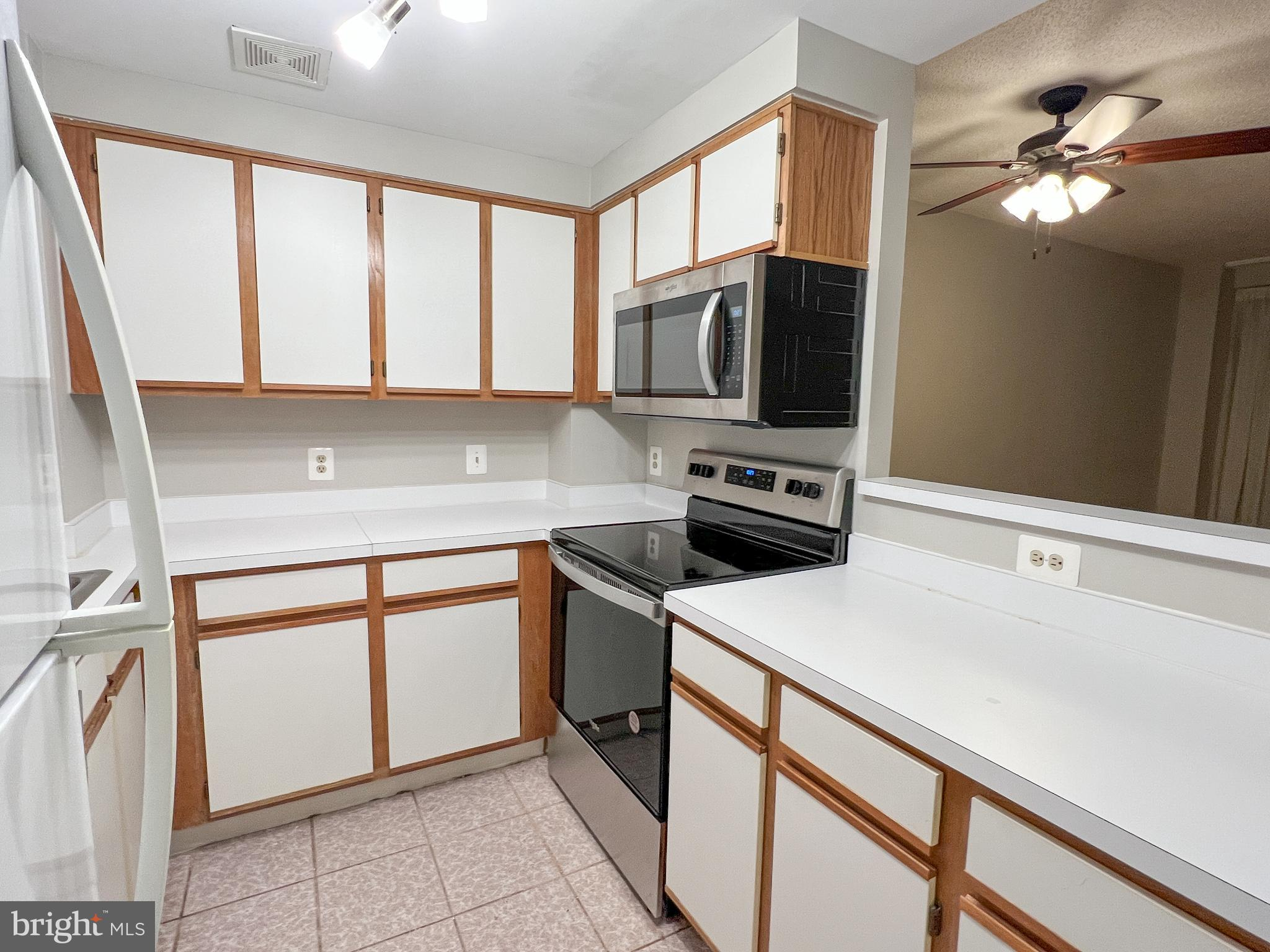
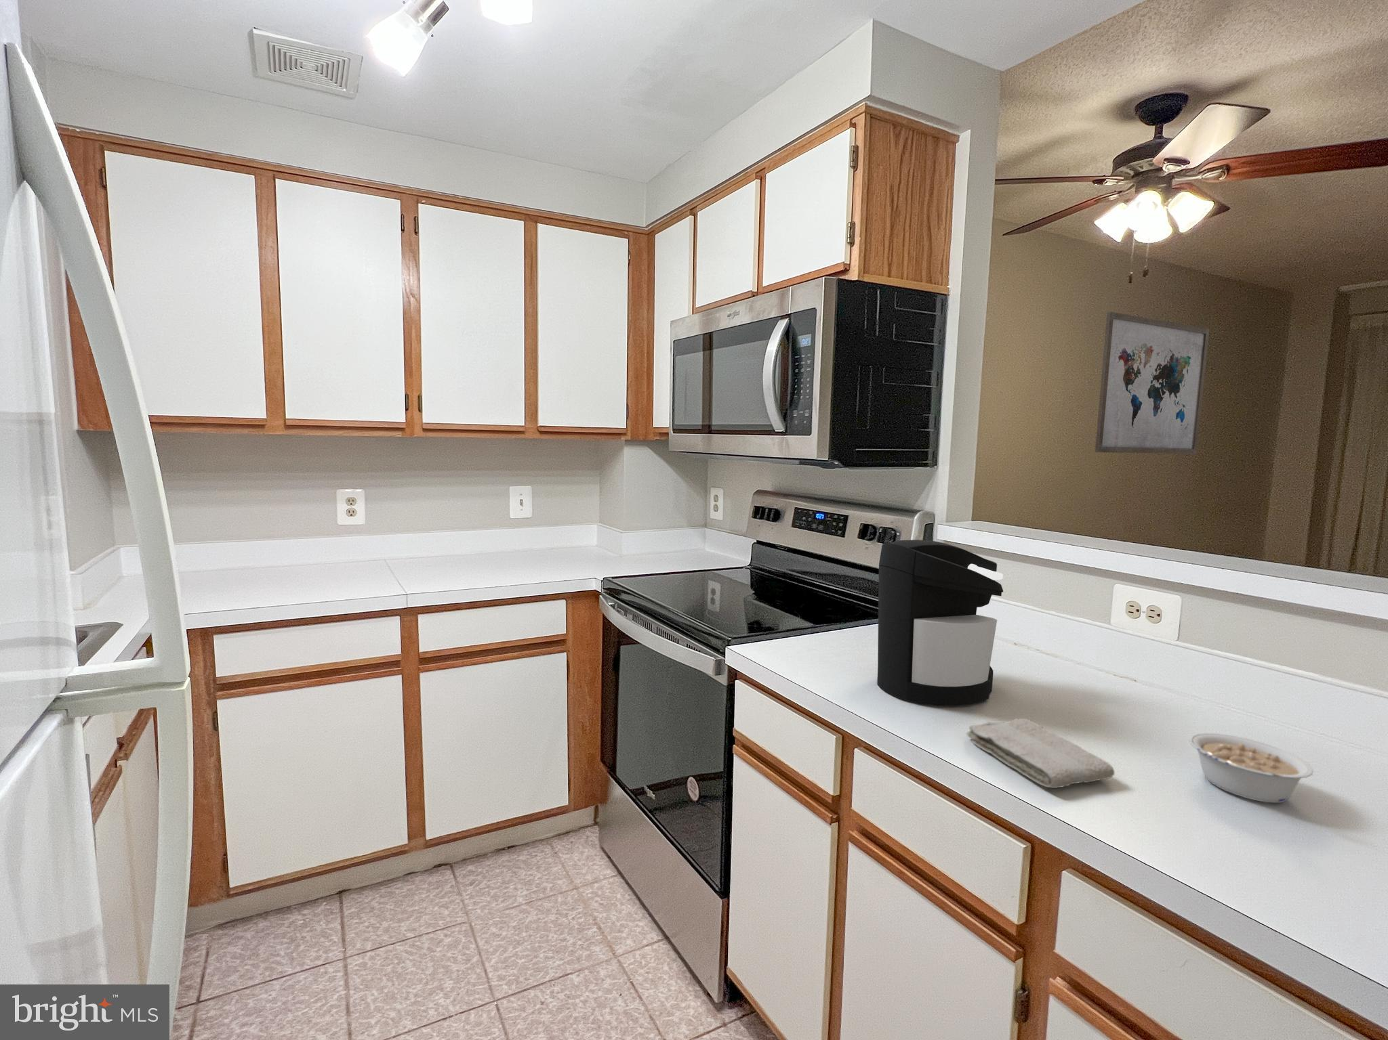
+ coffee maker (943, 614)
+ legume (1251, 768)
+ washcloth (1035, 748)
+ wall art (1154, 388)
